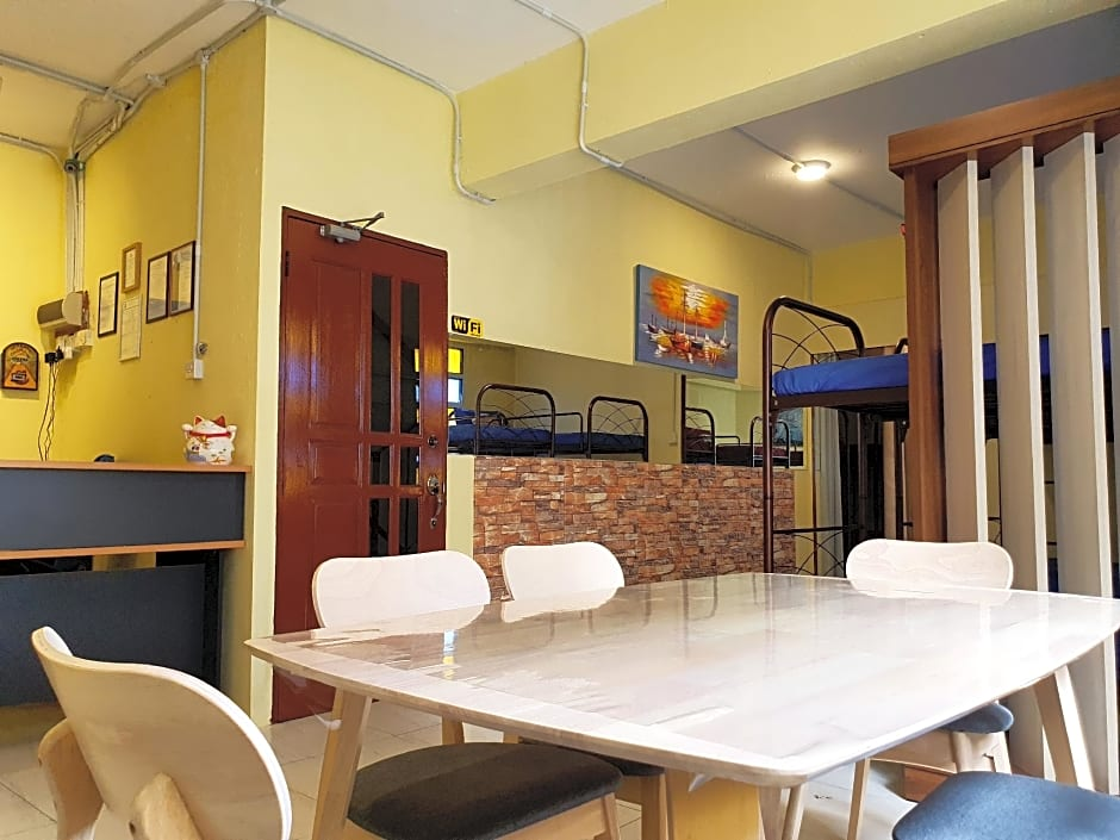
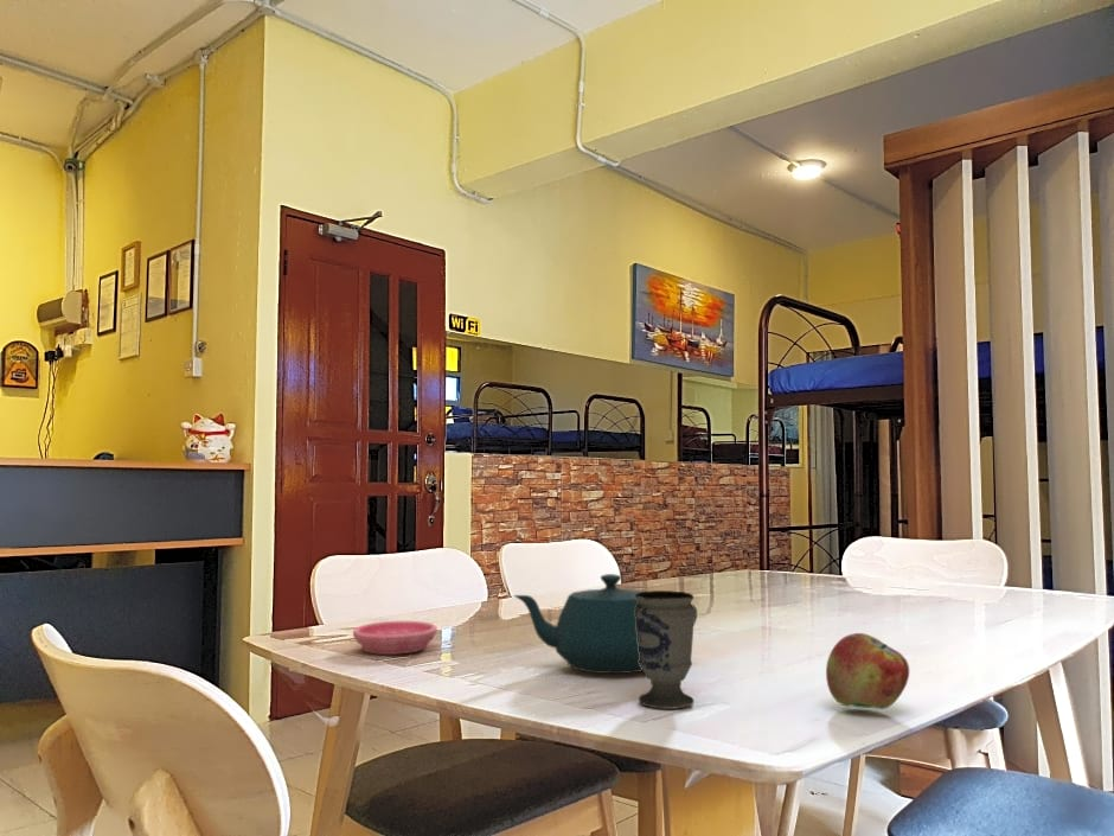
+ saucer (395, 637)
+ fruit (866, 671)
+ teapot (606, 620)
+ cup (665, 647)
